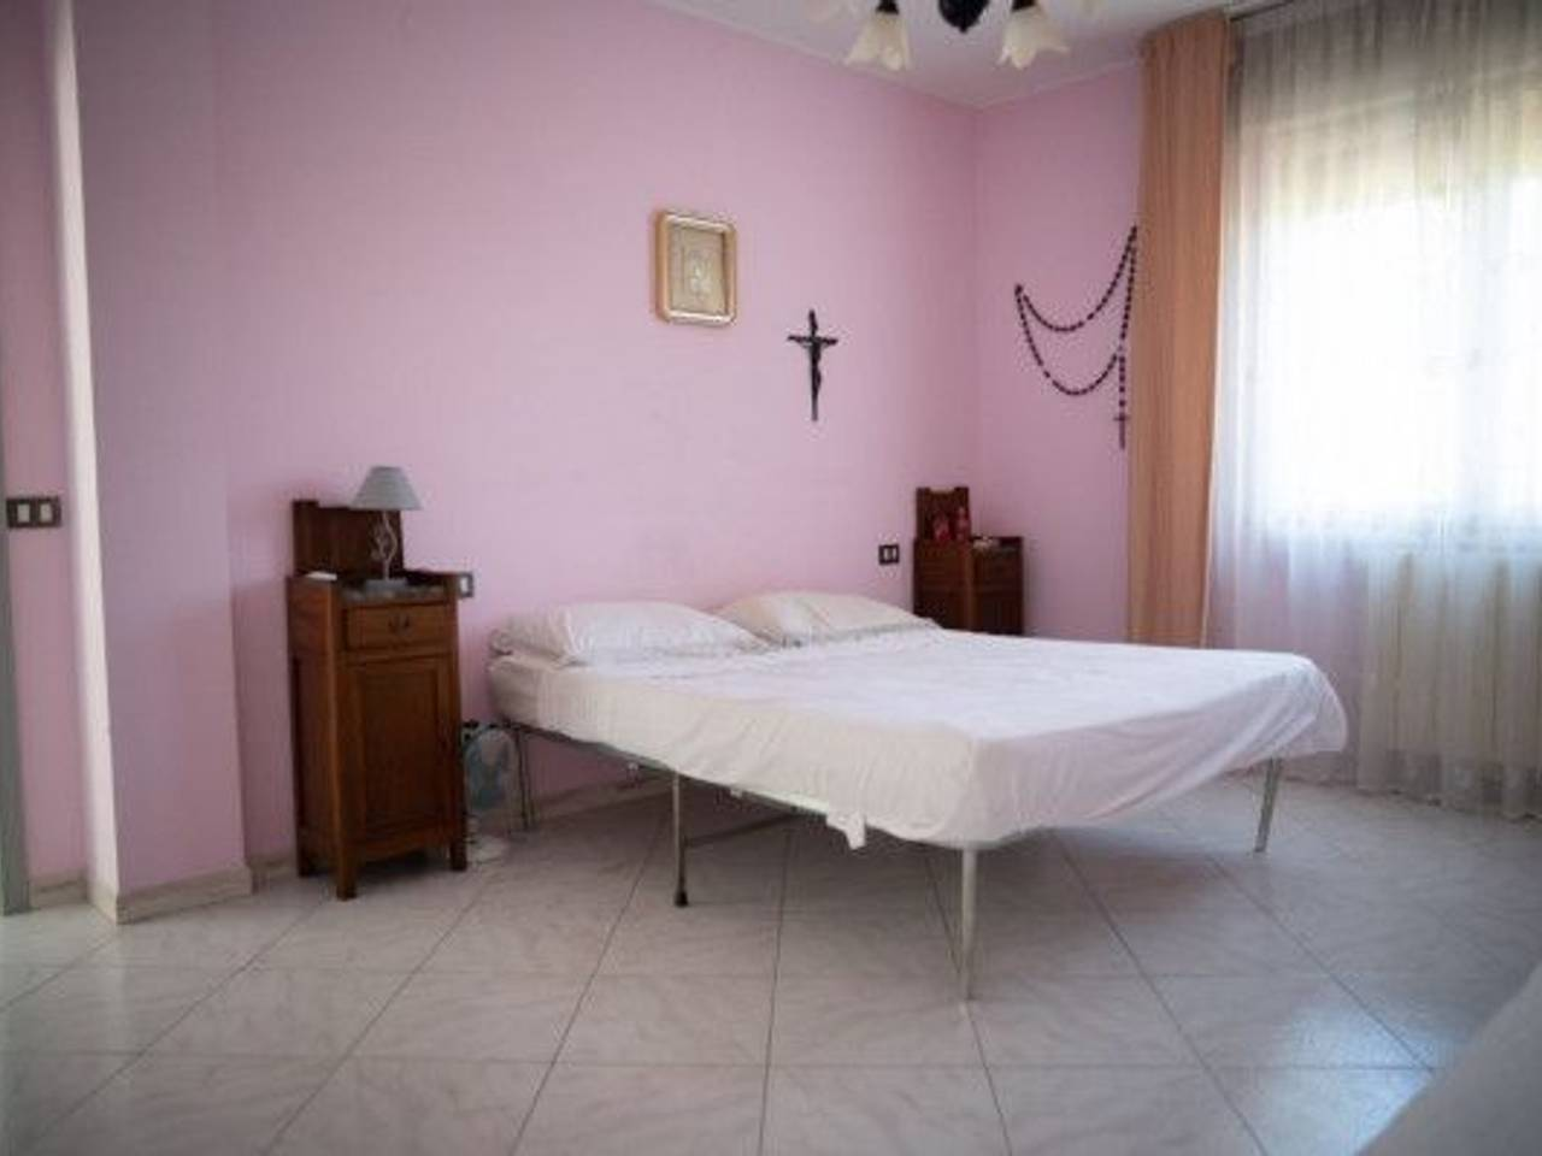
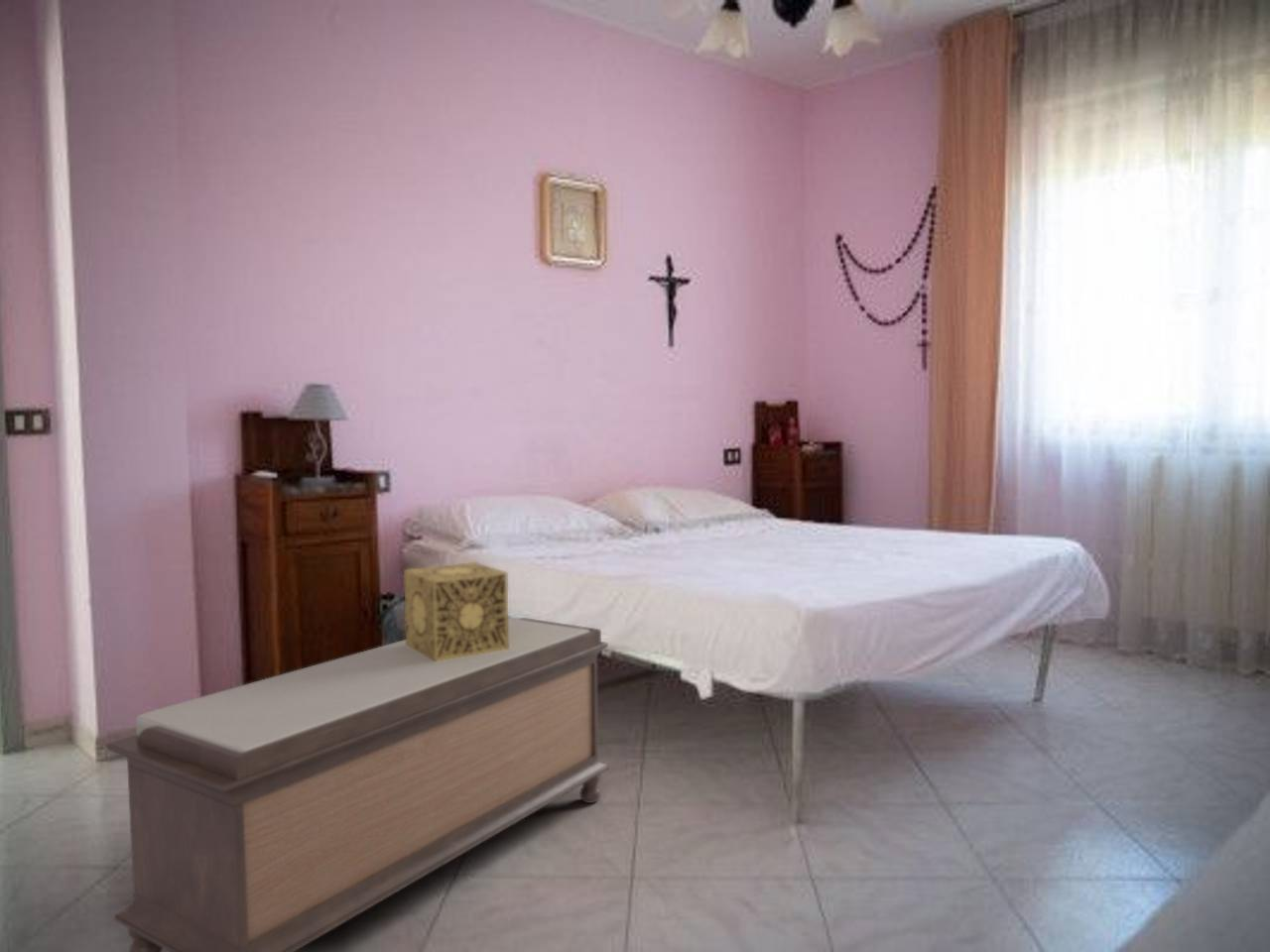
+ decorative box (455, 608)
+ bench (402, 766)
